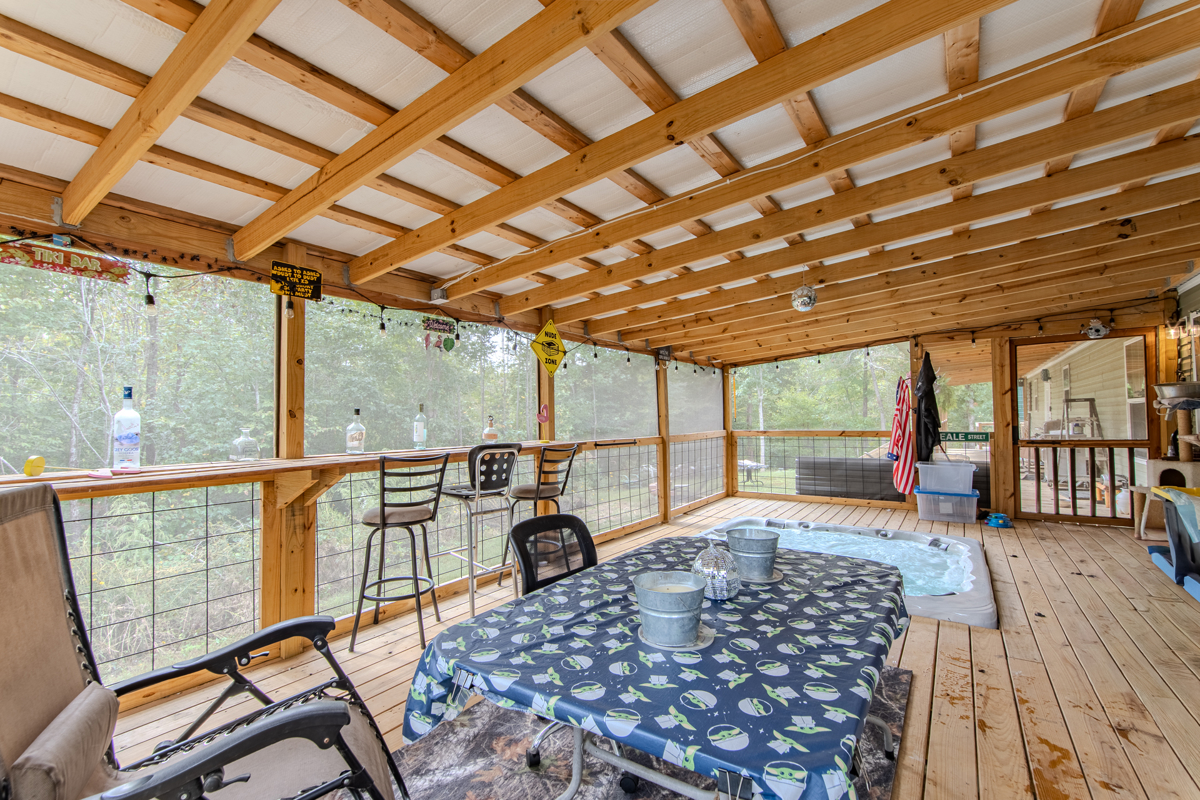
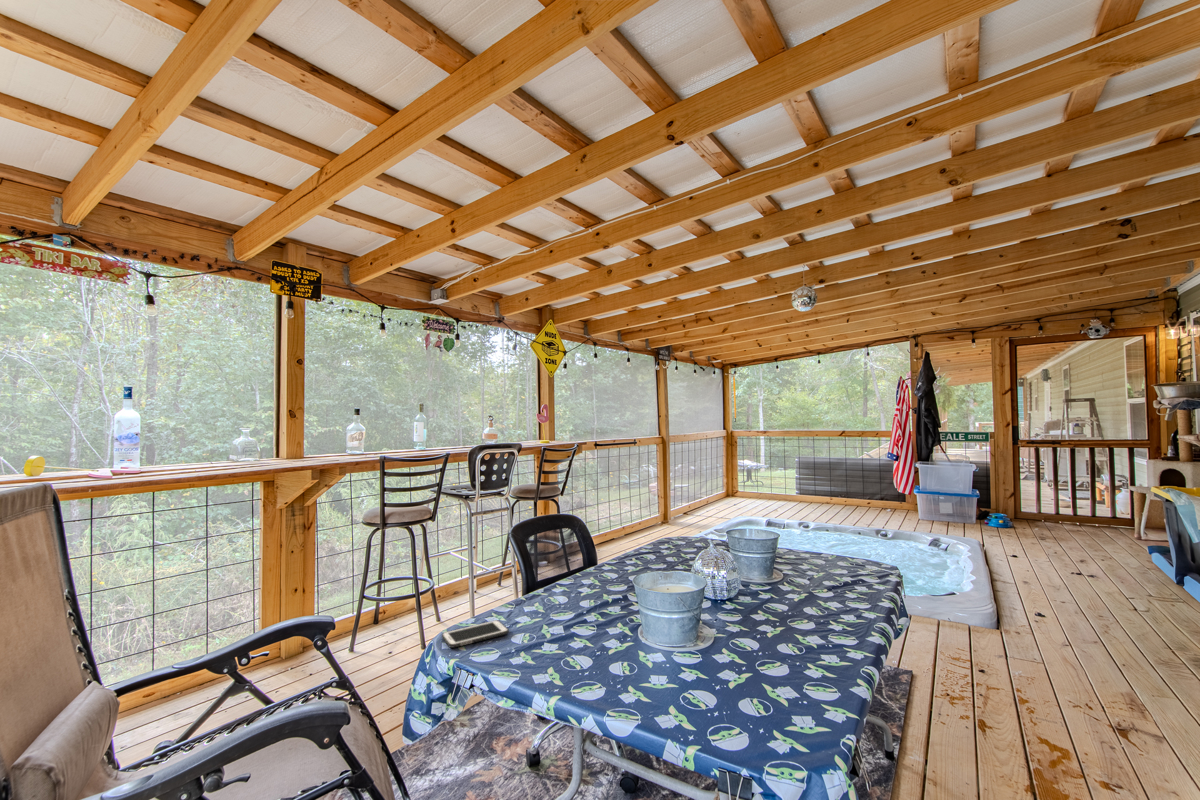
+ cell phone (475, 633)
